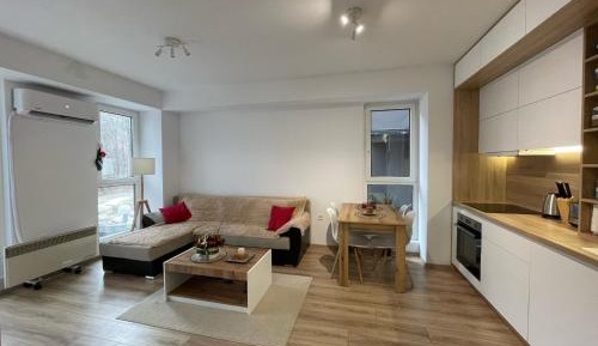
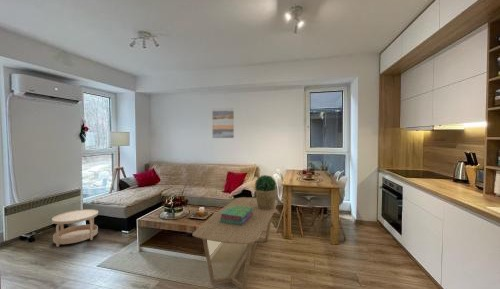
+ stack of books (236, 214)
+ potted plant (265, 191)
+ side table (76, 226)
+ wall art (223, 123)
+ coffee table (244, 236)
